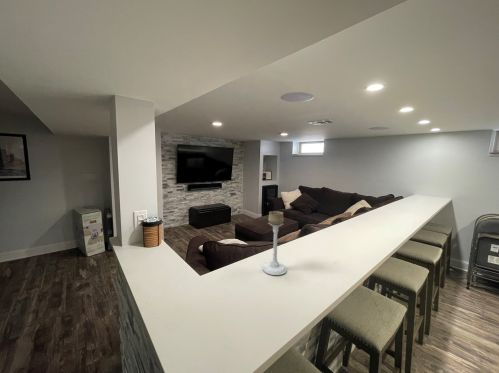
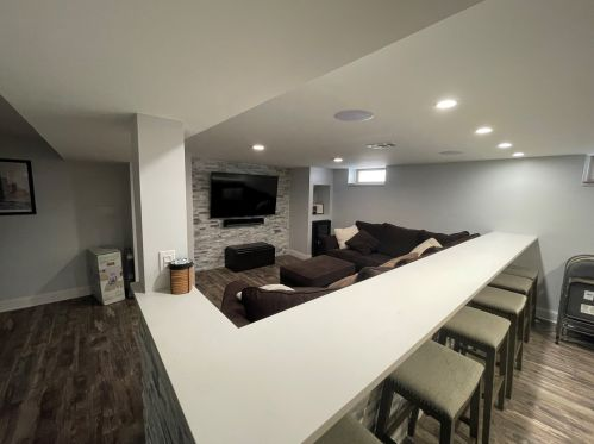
- candle holder (275, 241)
